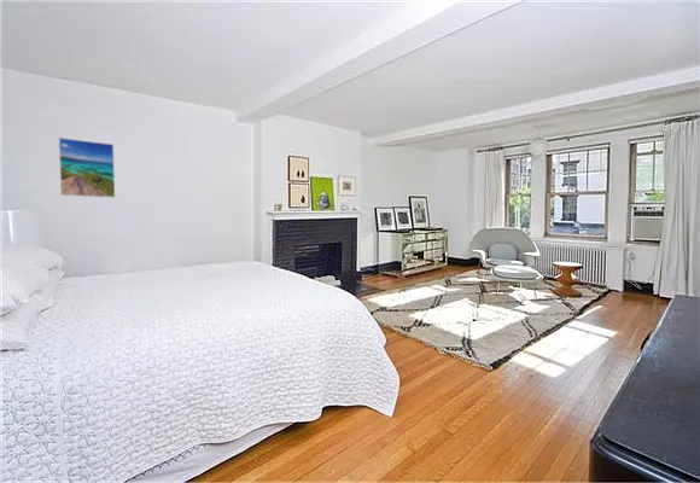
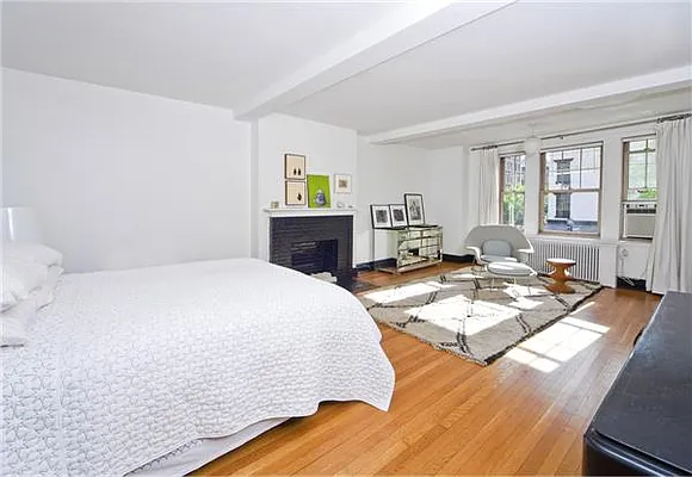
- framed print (87, 168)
